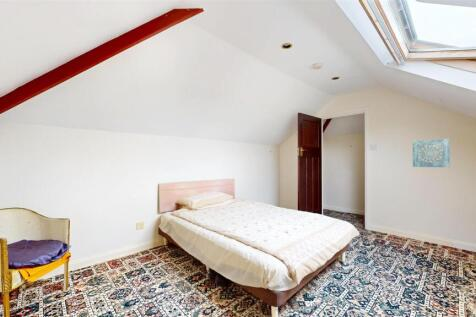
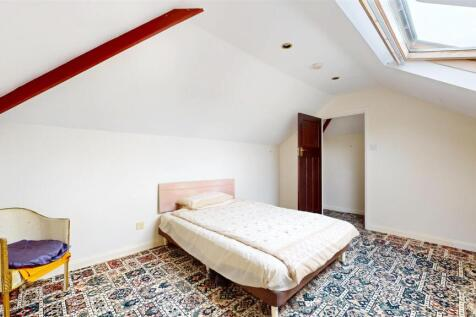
- wall art (430, 153)
